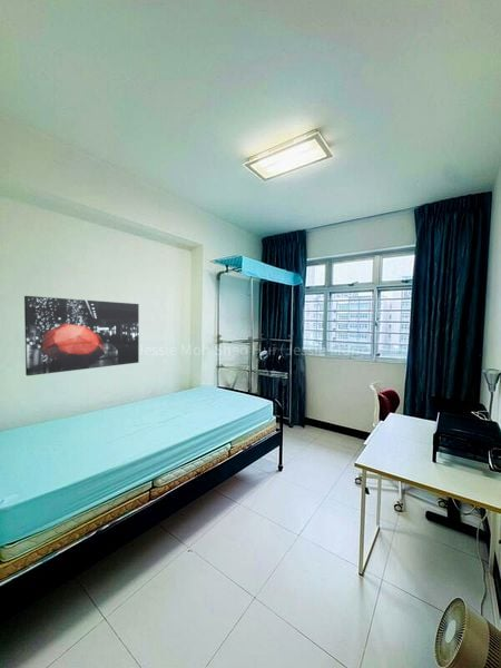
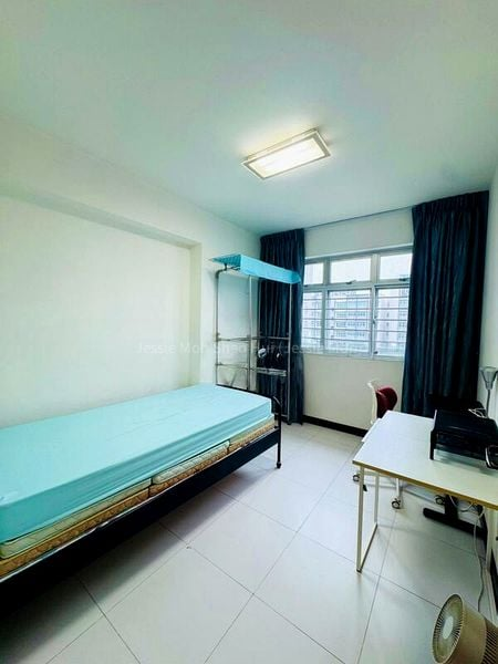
- wall art (90, 334)
